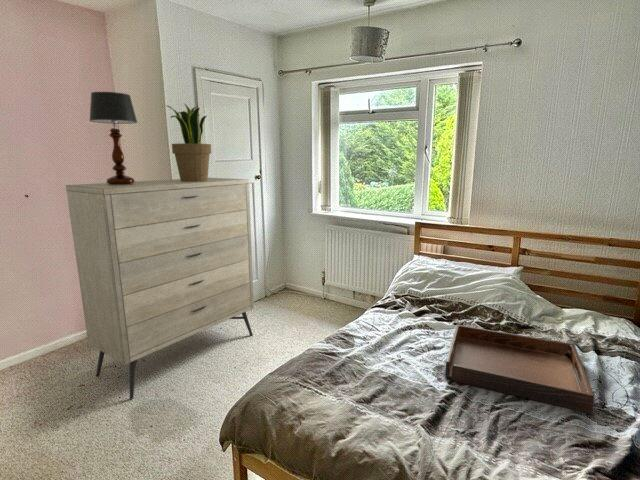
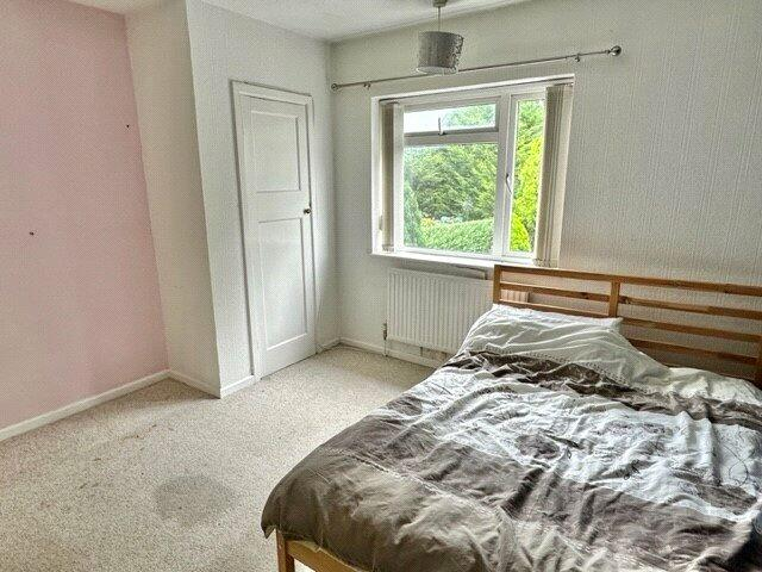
- serving tray (512, 360)
- potted plant (188, 142)
- dresser (175, 272)
- table lamp (116, 140)
